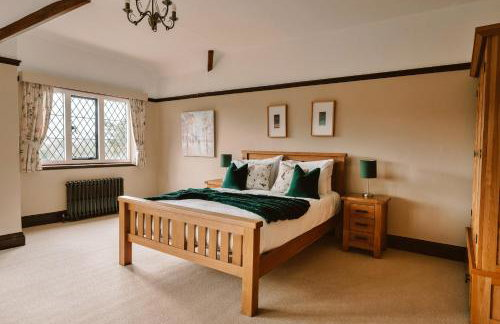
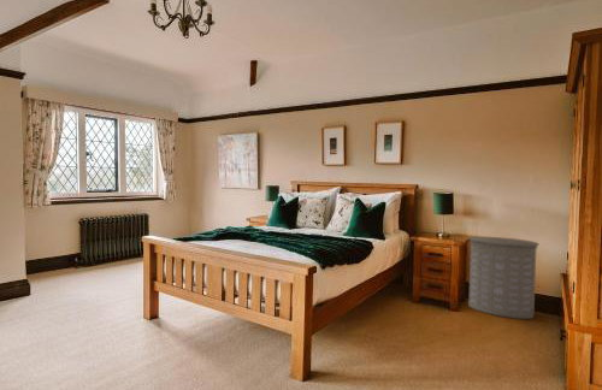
+ laundry hamper (501, 274)
